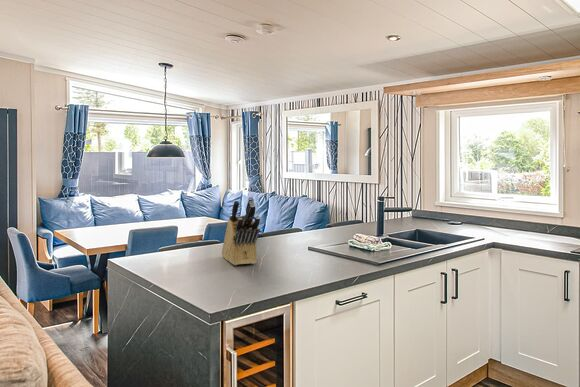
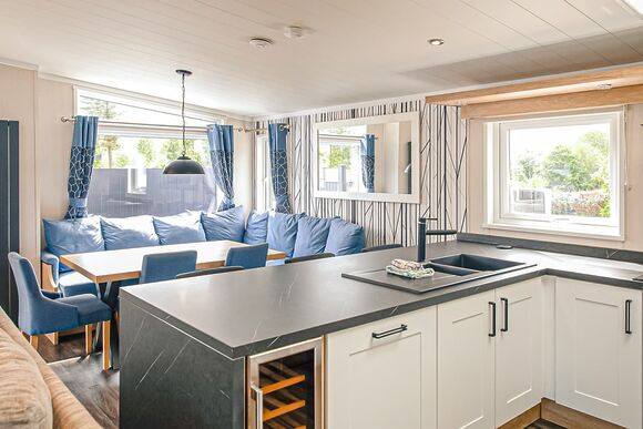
- knife block (240, 229)
